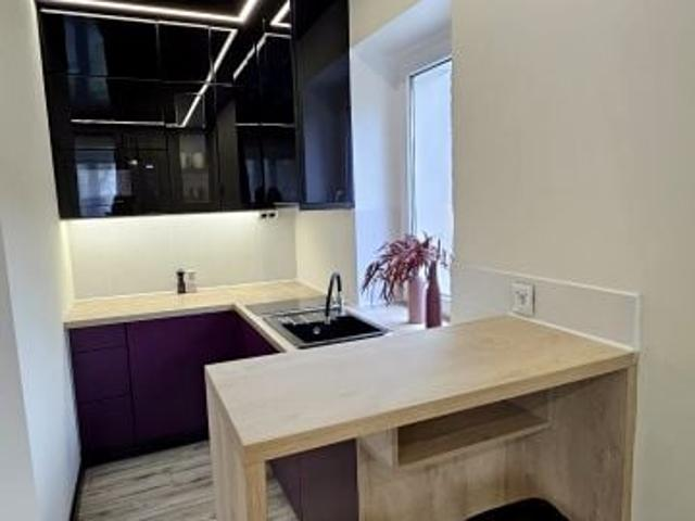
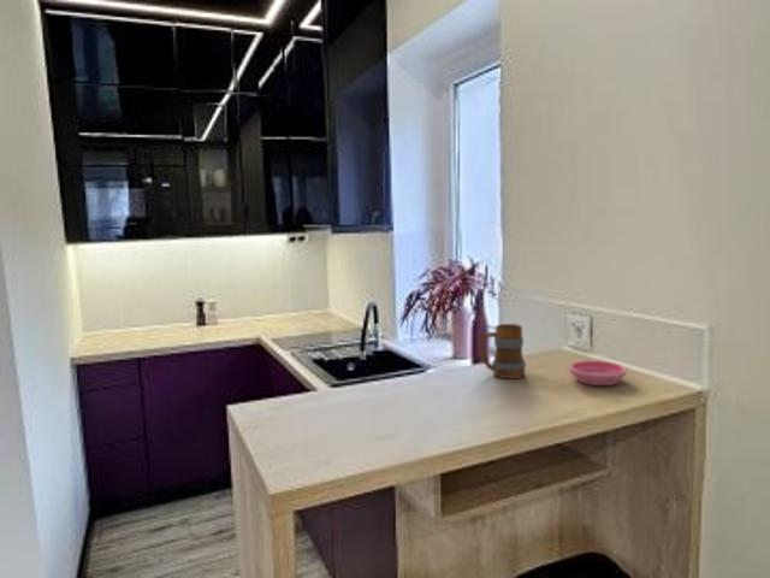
+ saucer (597, 373)
+ mug (502, 349)
